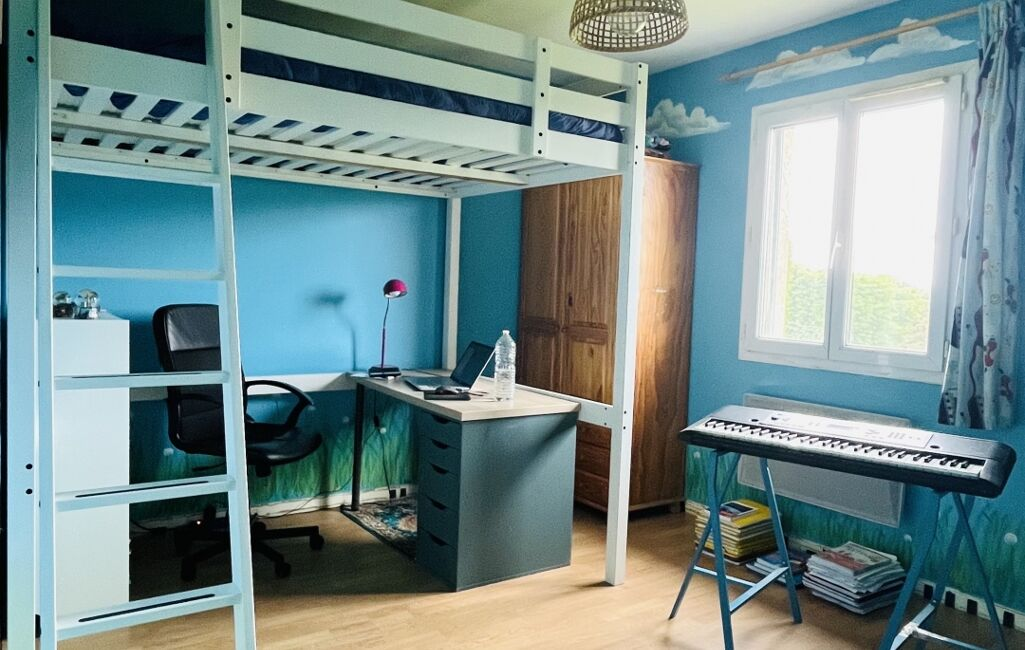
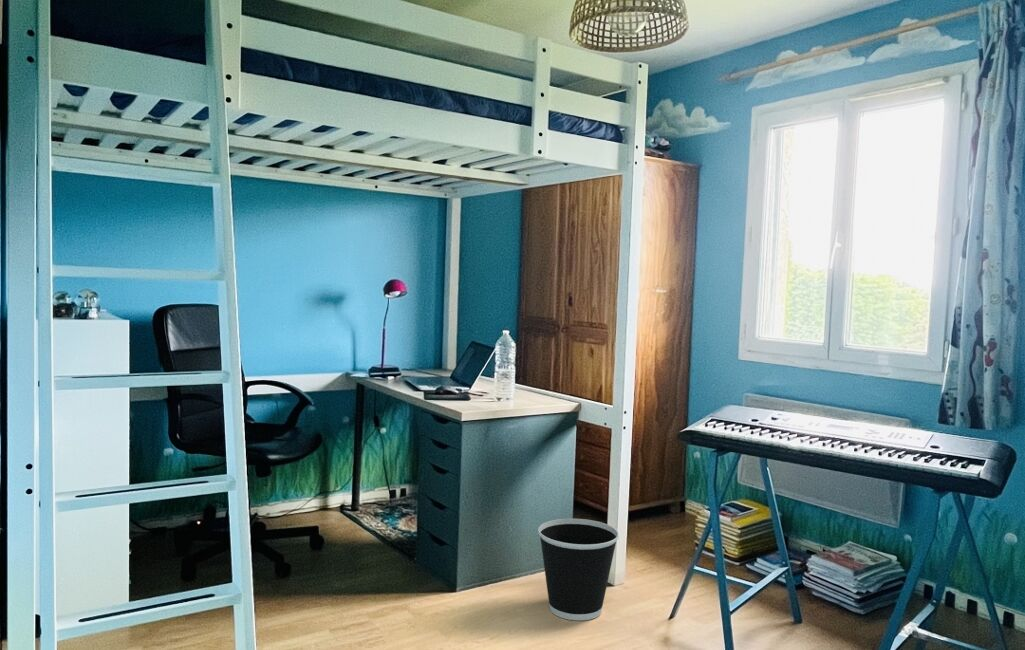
+ wastebasket (576, 570)
